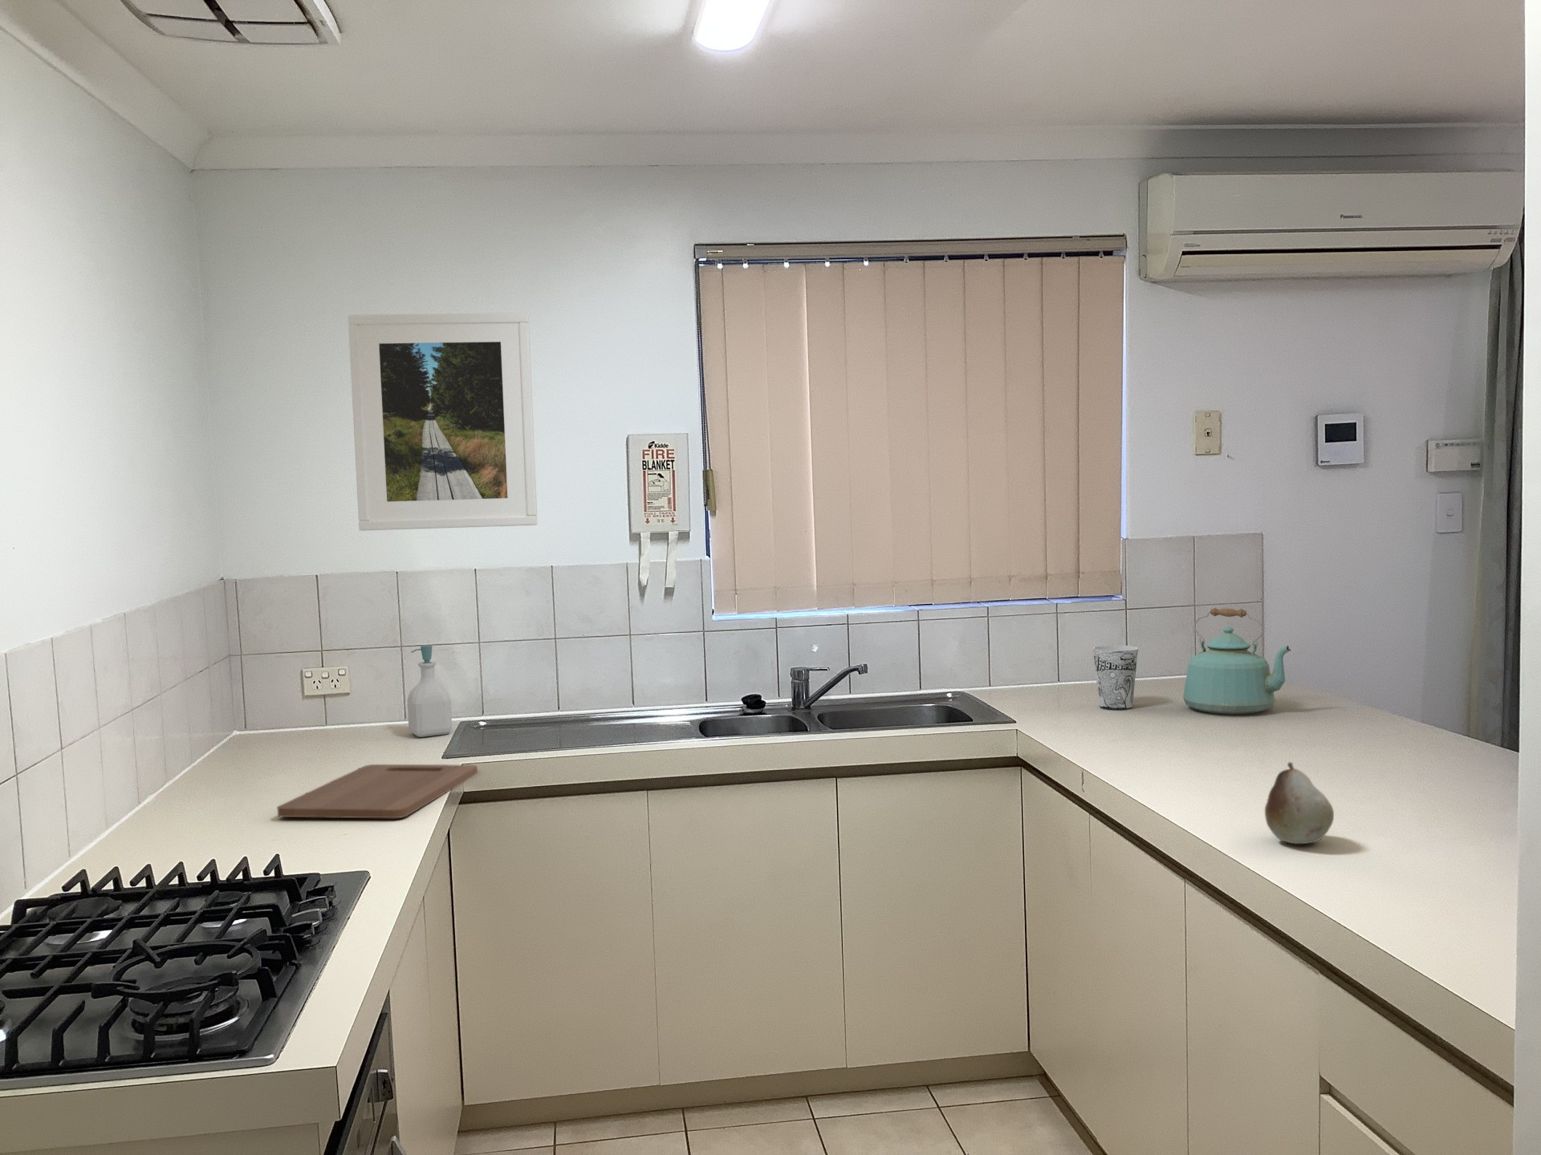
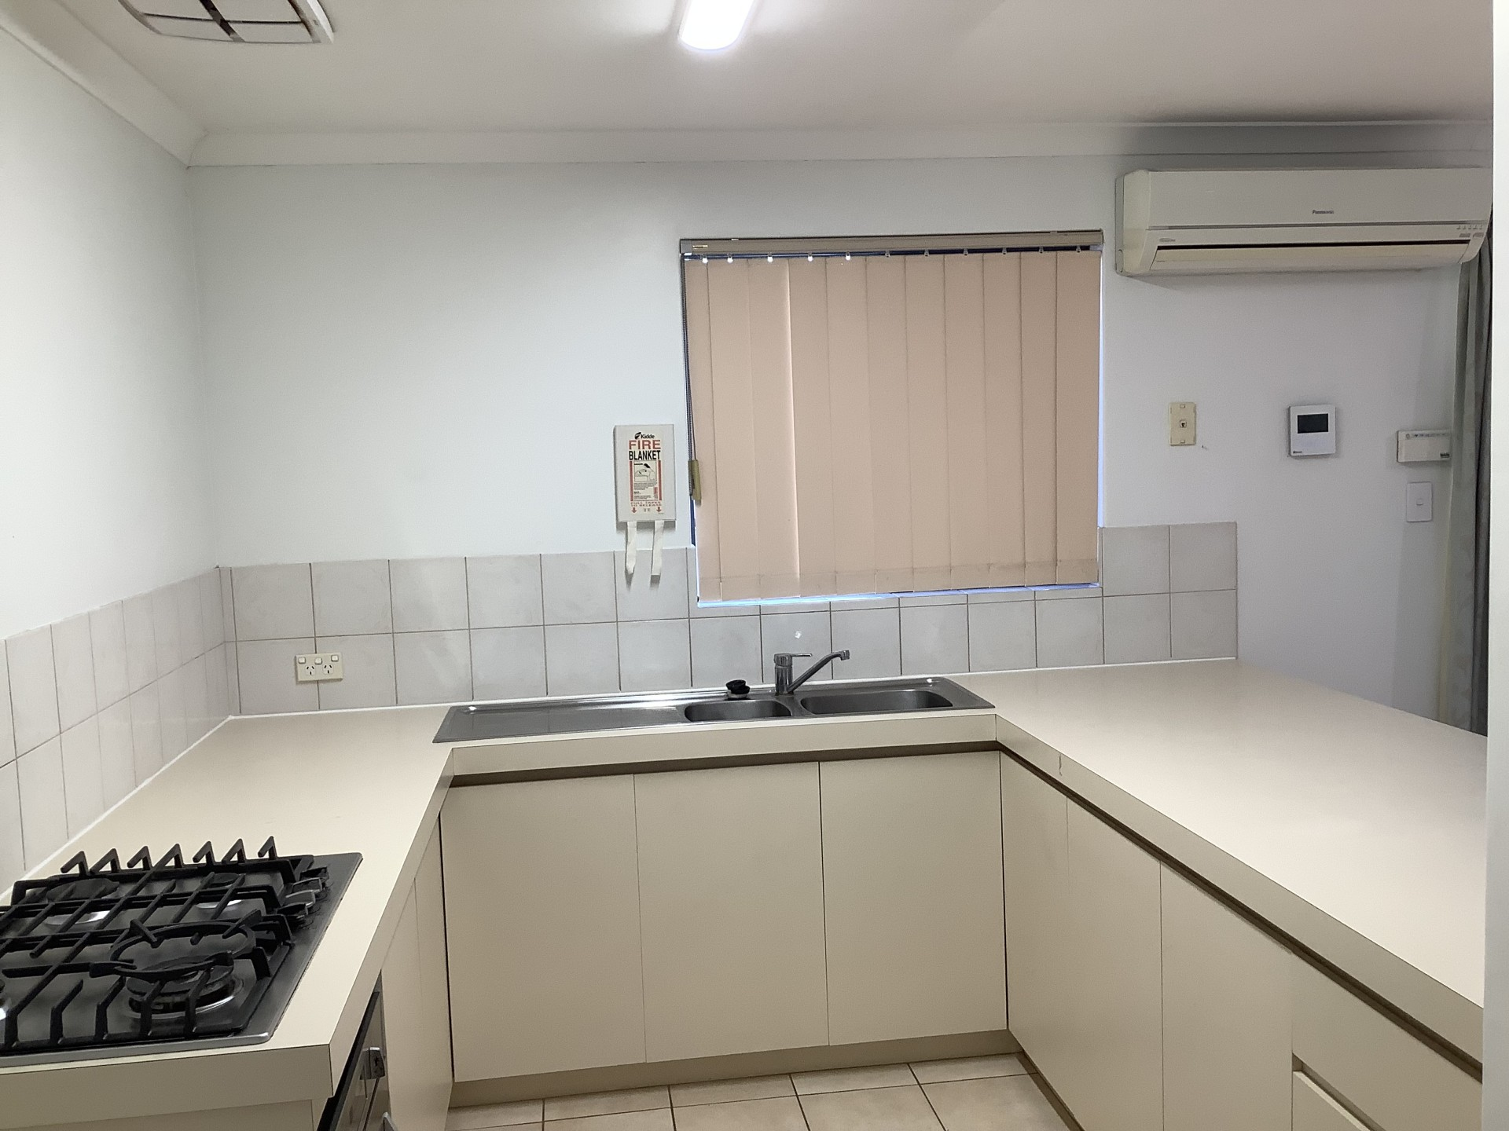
- soap bottle (428, 689)
- fruit (1300, 803)
- kettle (1236, 659)
- cutting board (383, 789)
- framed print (444, 421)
- cup (1115, 677)
